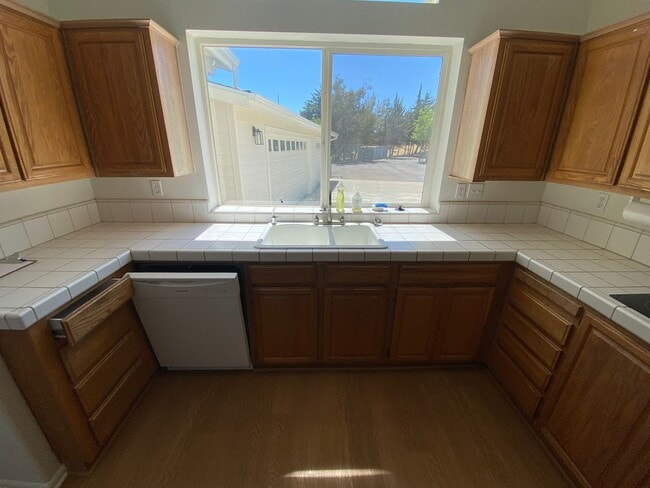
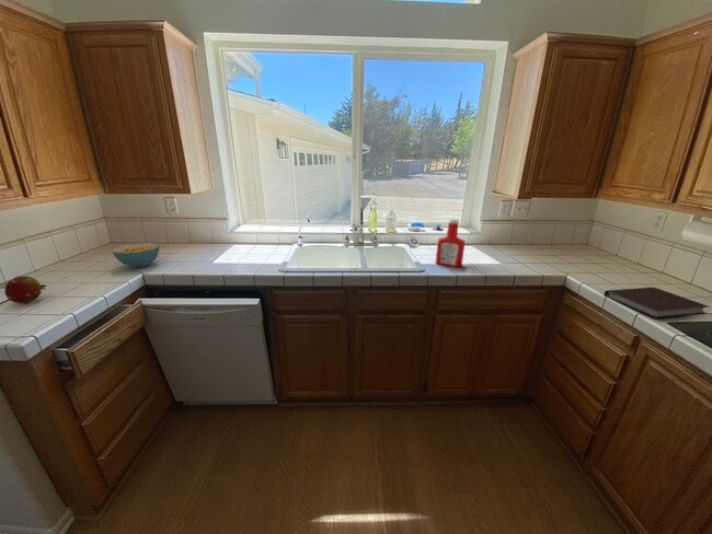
+ cereal bowl (138, 256)
+ fruit (26, 289)
+ soap bottle (450, 242)
+ notebook (653, 301)
